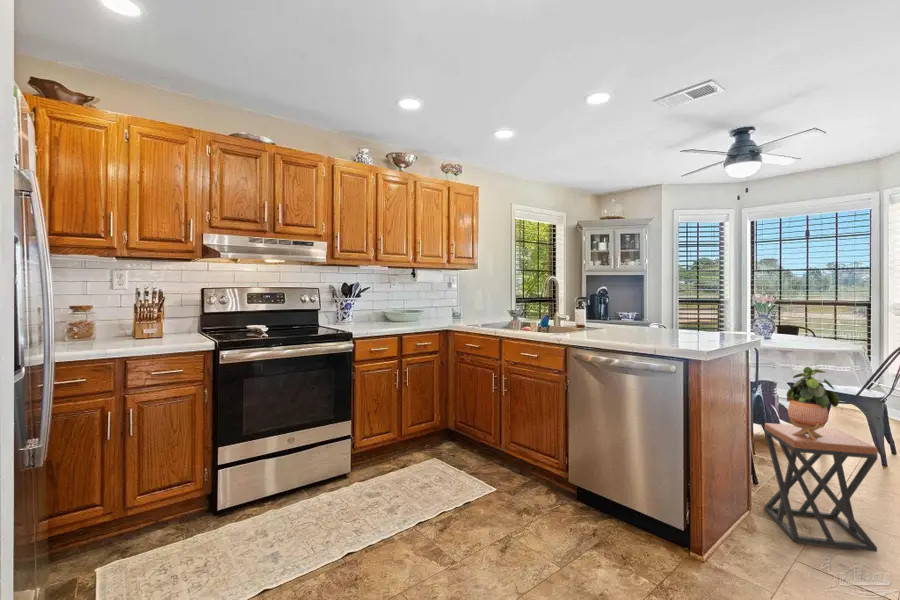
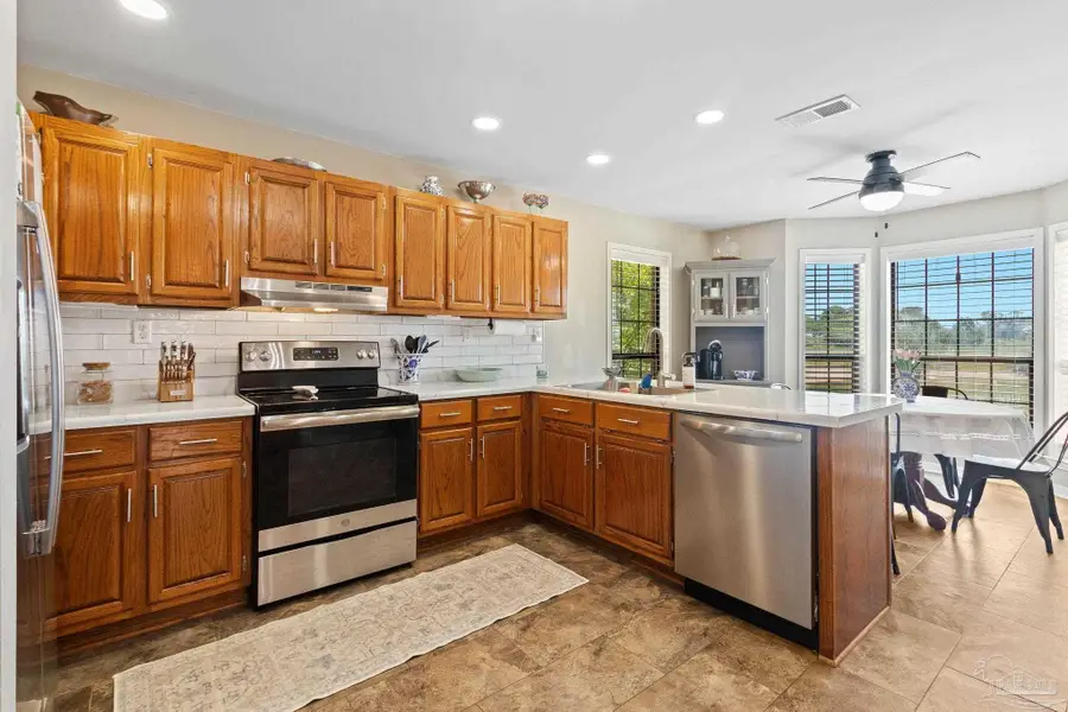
- stool (816, 480)
- potted plant (811, 401)
